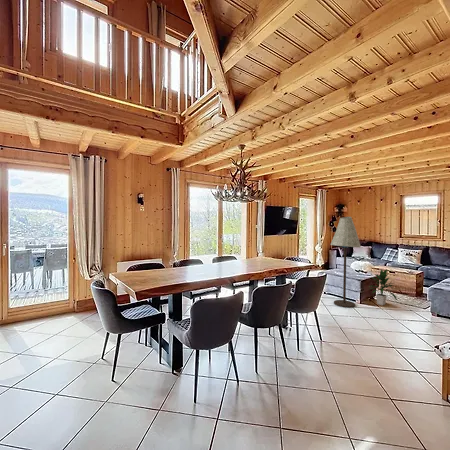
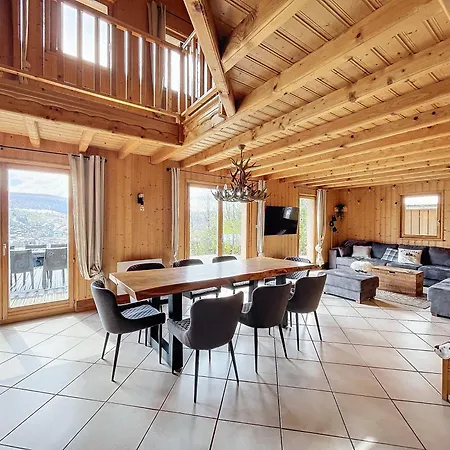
- indoor plant (382, 287)
- floor lamp (345, 260)
